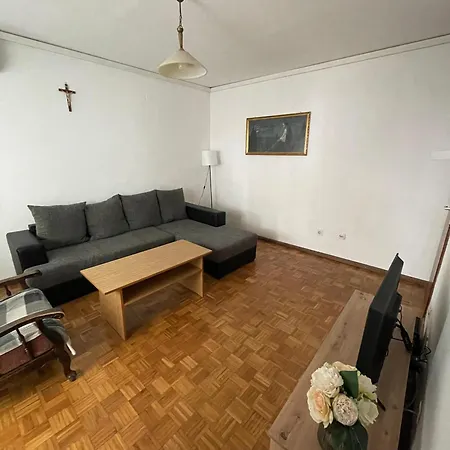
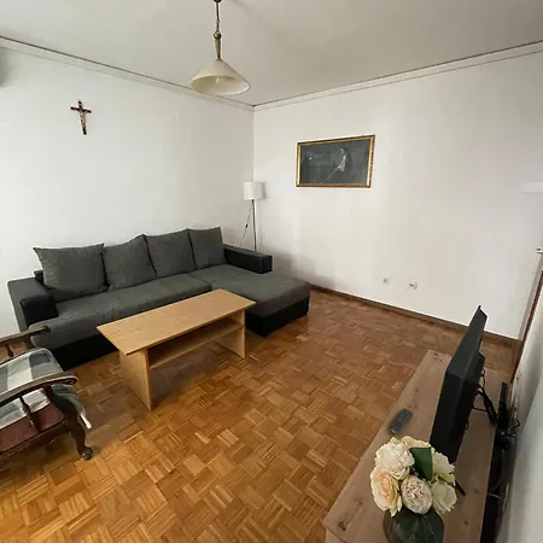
+ remote control (401, 420)
